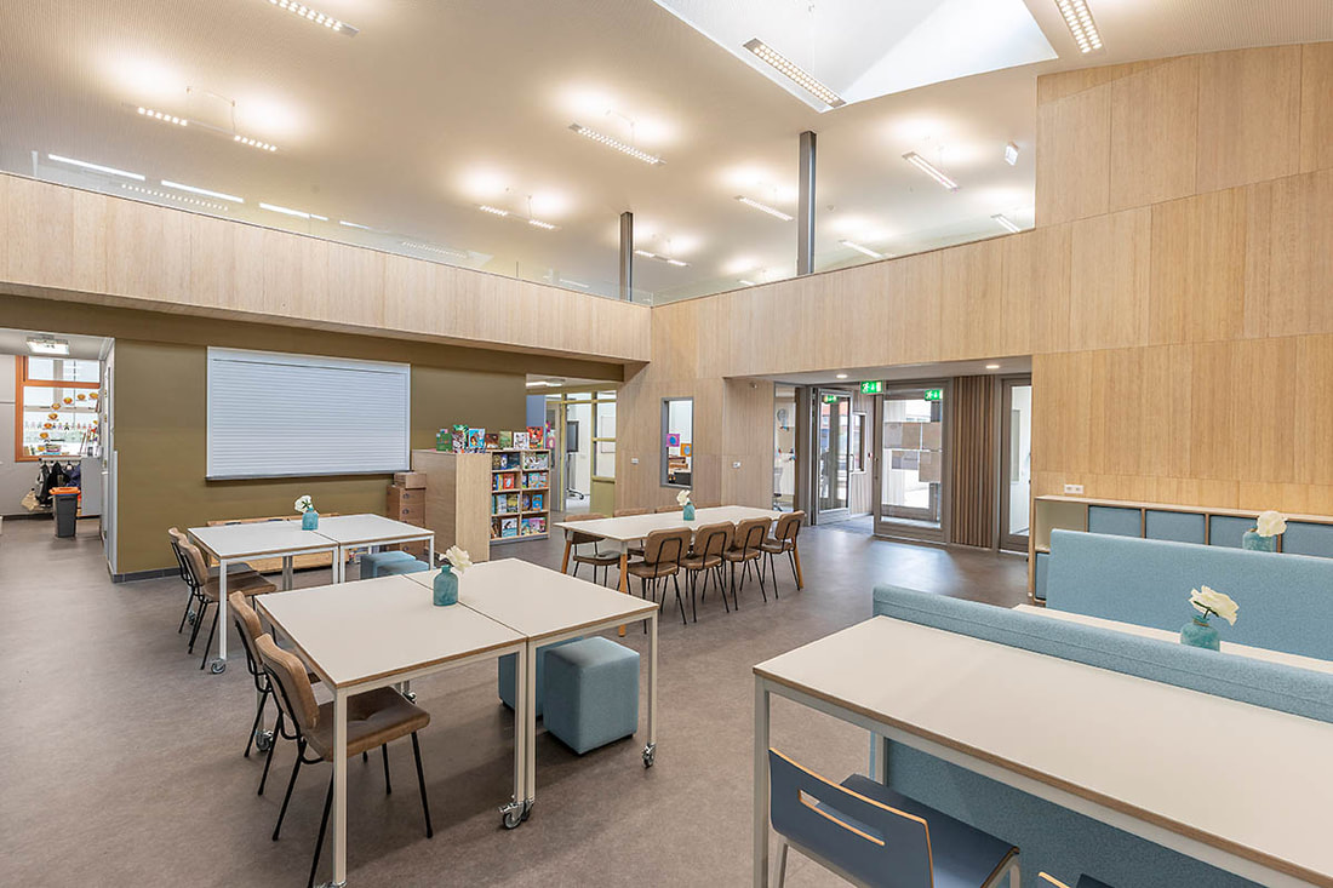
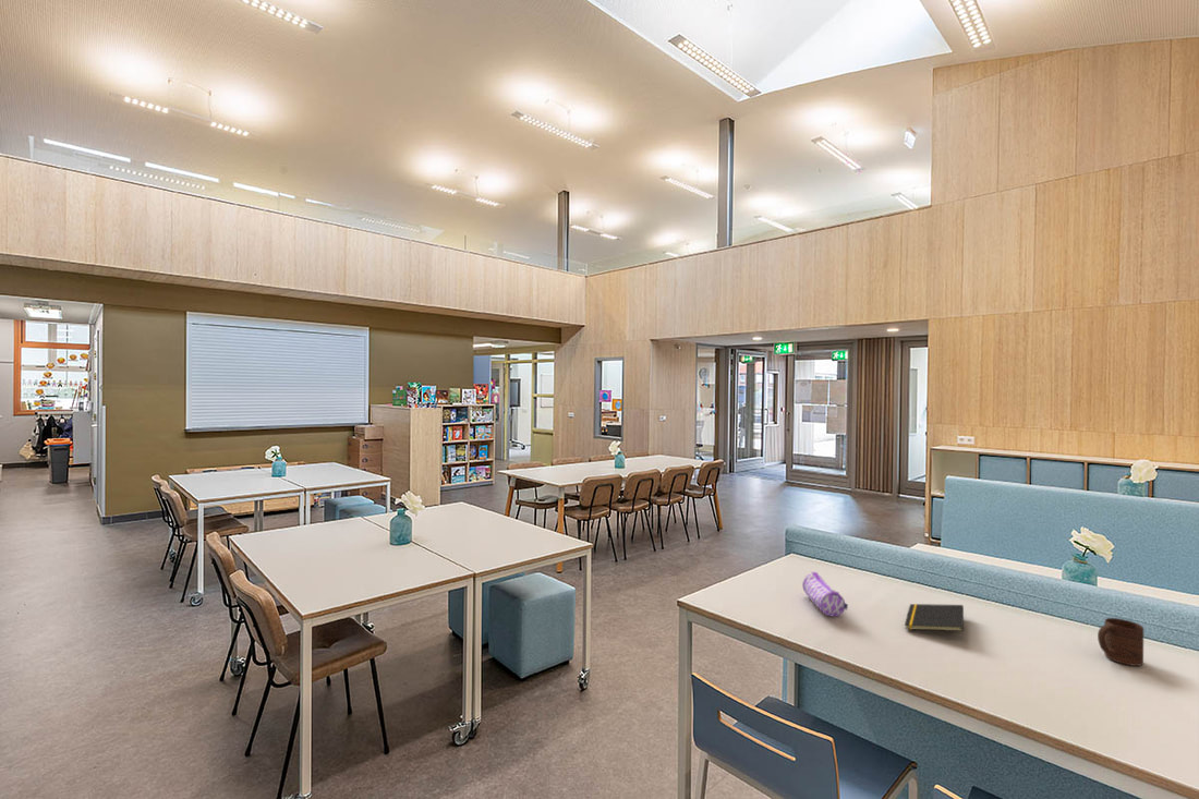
+ pencil case (822, 593)
+ notepad (934, 616)
+ cup (1121, 642)
